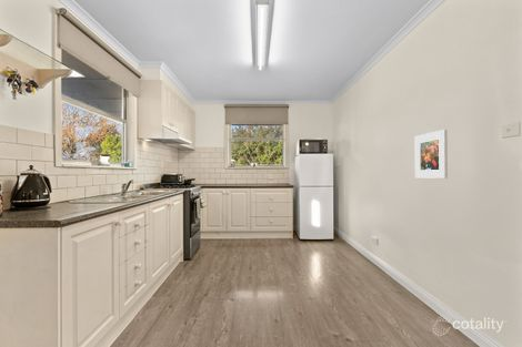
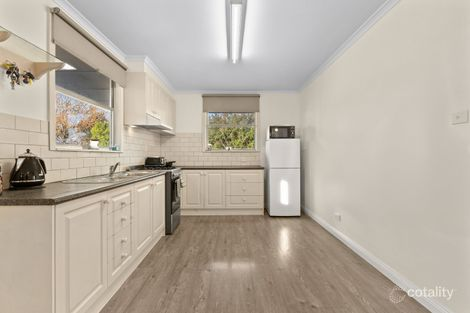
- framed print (429, 155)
